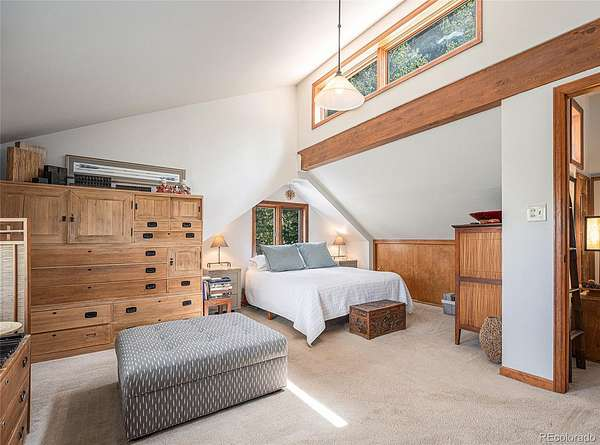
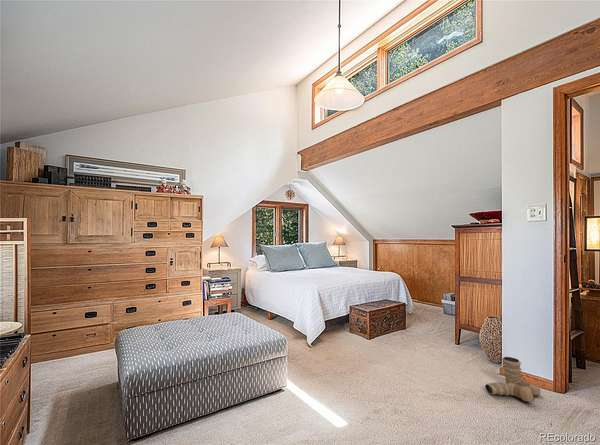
+ boots (514, 379)
